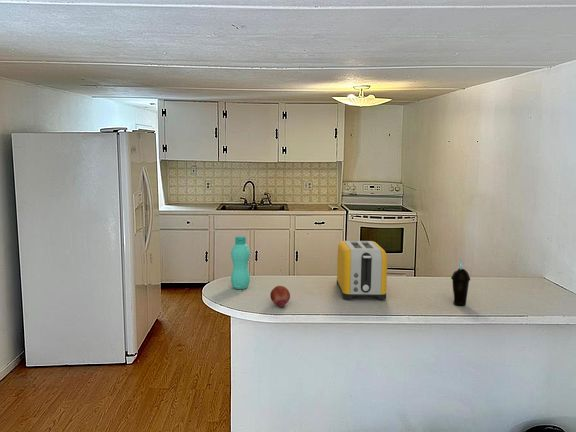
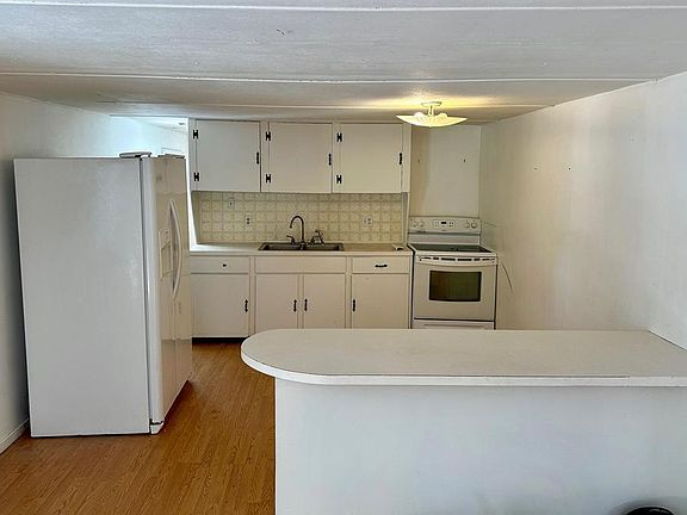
- bottle (240, 262)
- toaster (361, 268)
- fruit (280, 295)
- cup (460, 282)
